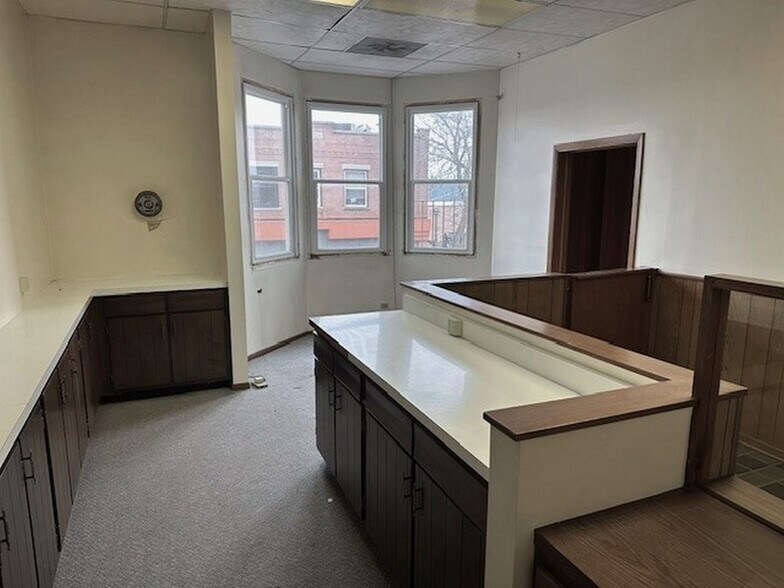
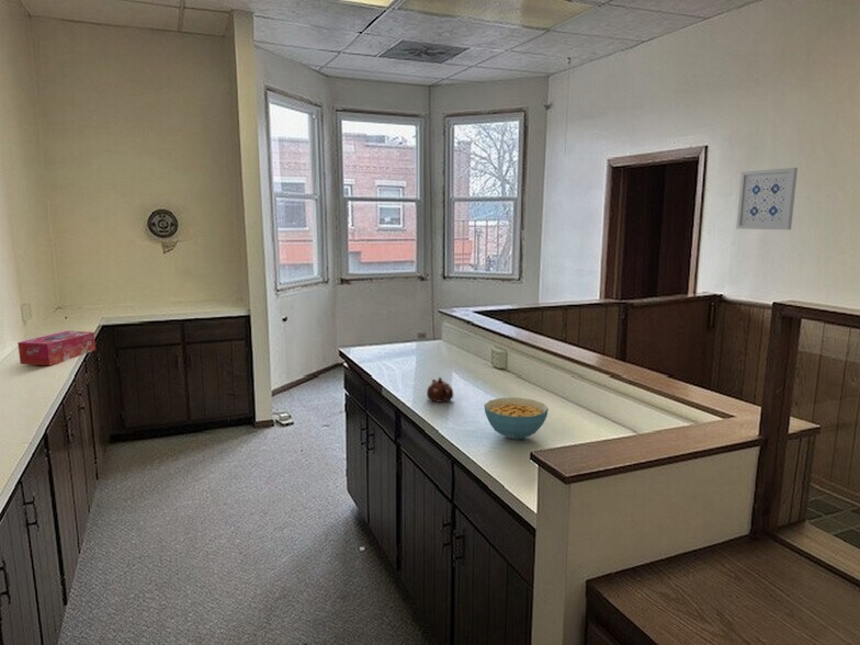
+ wall art (765, 200)
+ tissue box (58, 347)
+ teapot (440, 388)
+ cereal bowl (514, 421)
